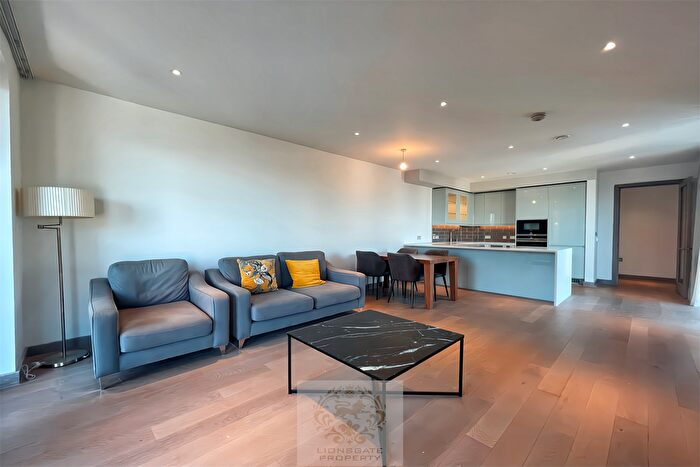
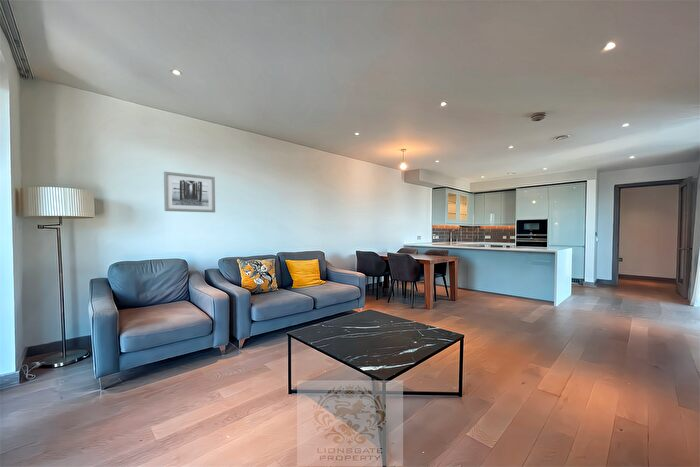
+ wall art (190, 193)
